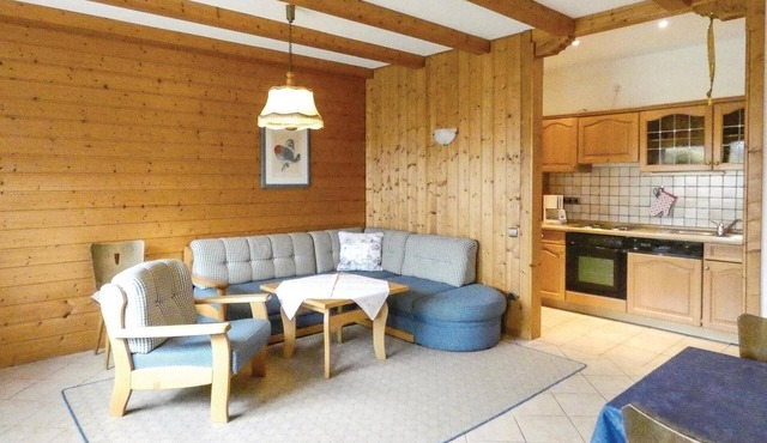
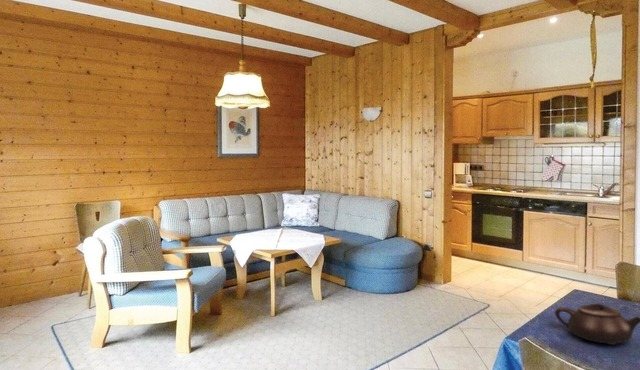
+ teapot (597, 320)
